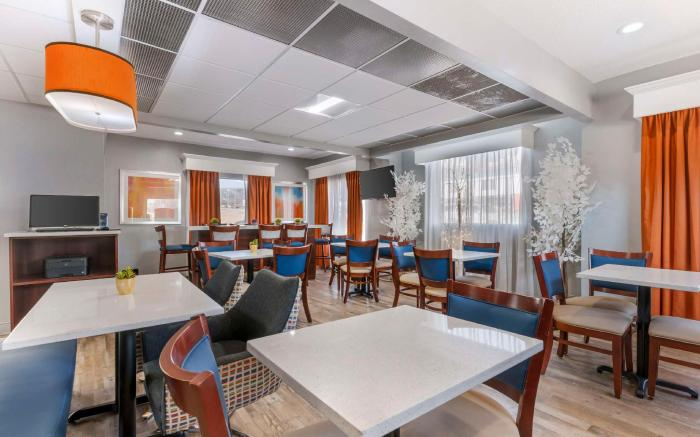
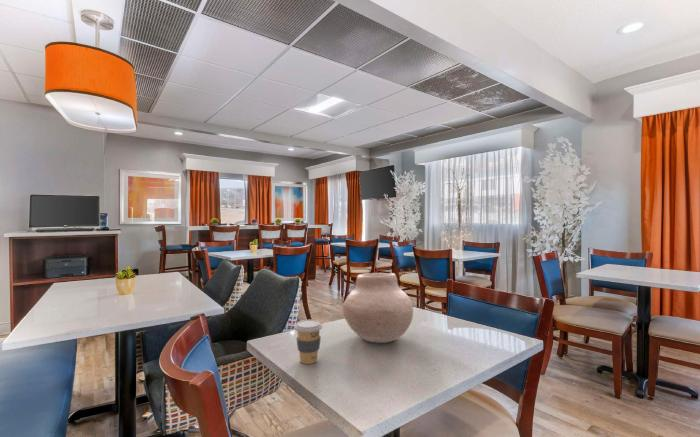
+ coffee cup (308, 341)
+ vase (378, 305)
